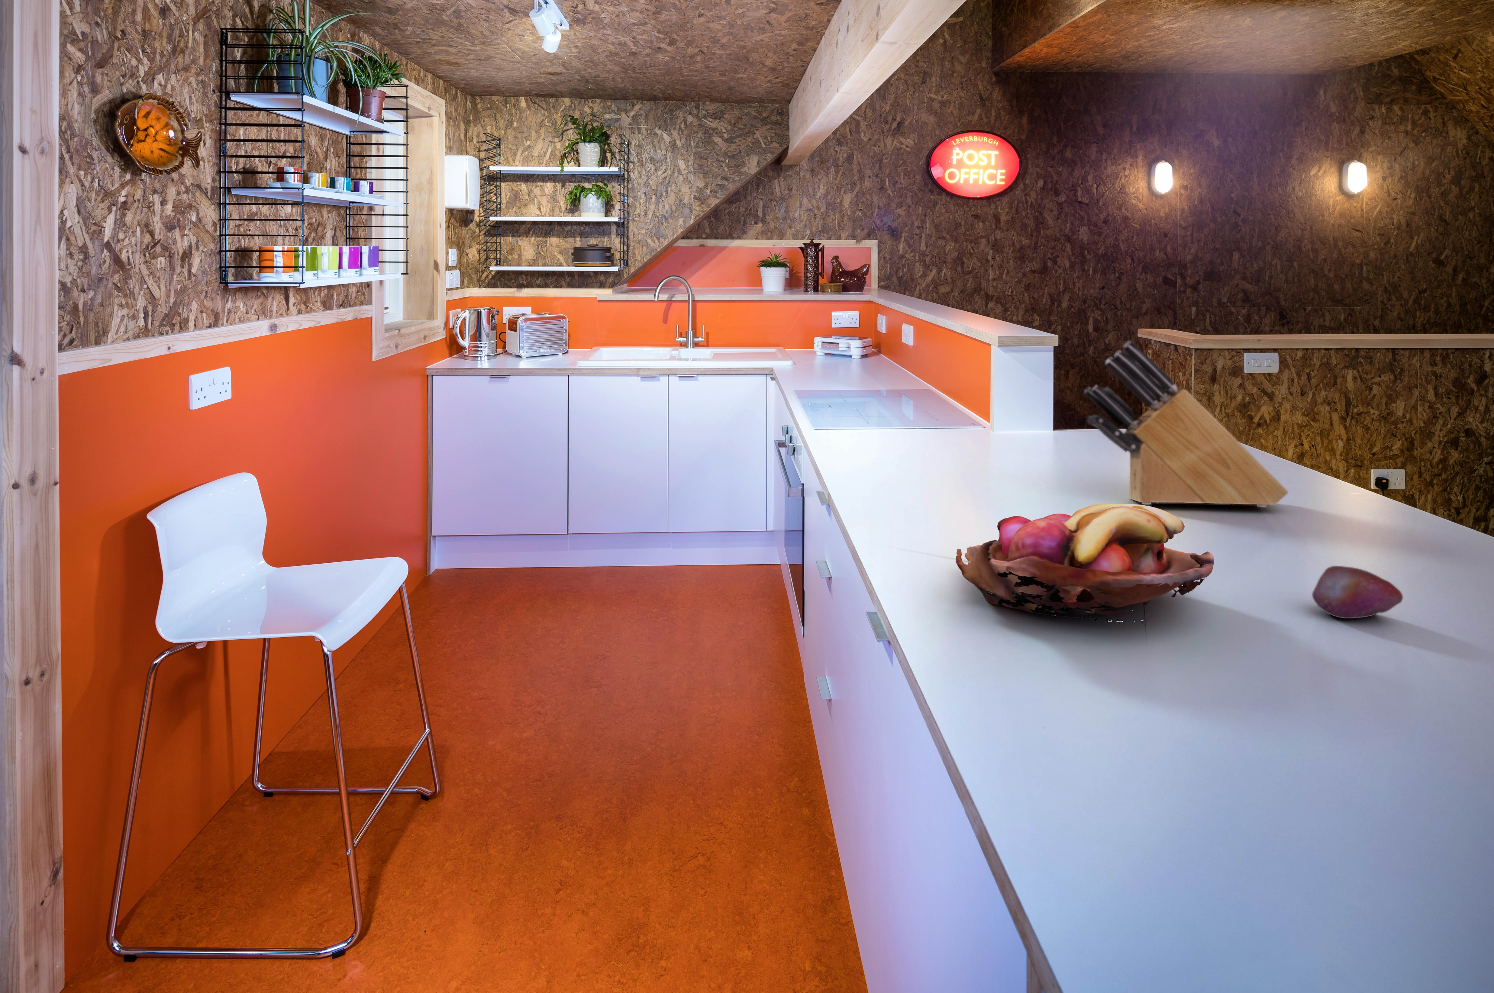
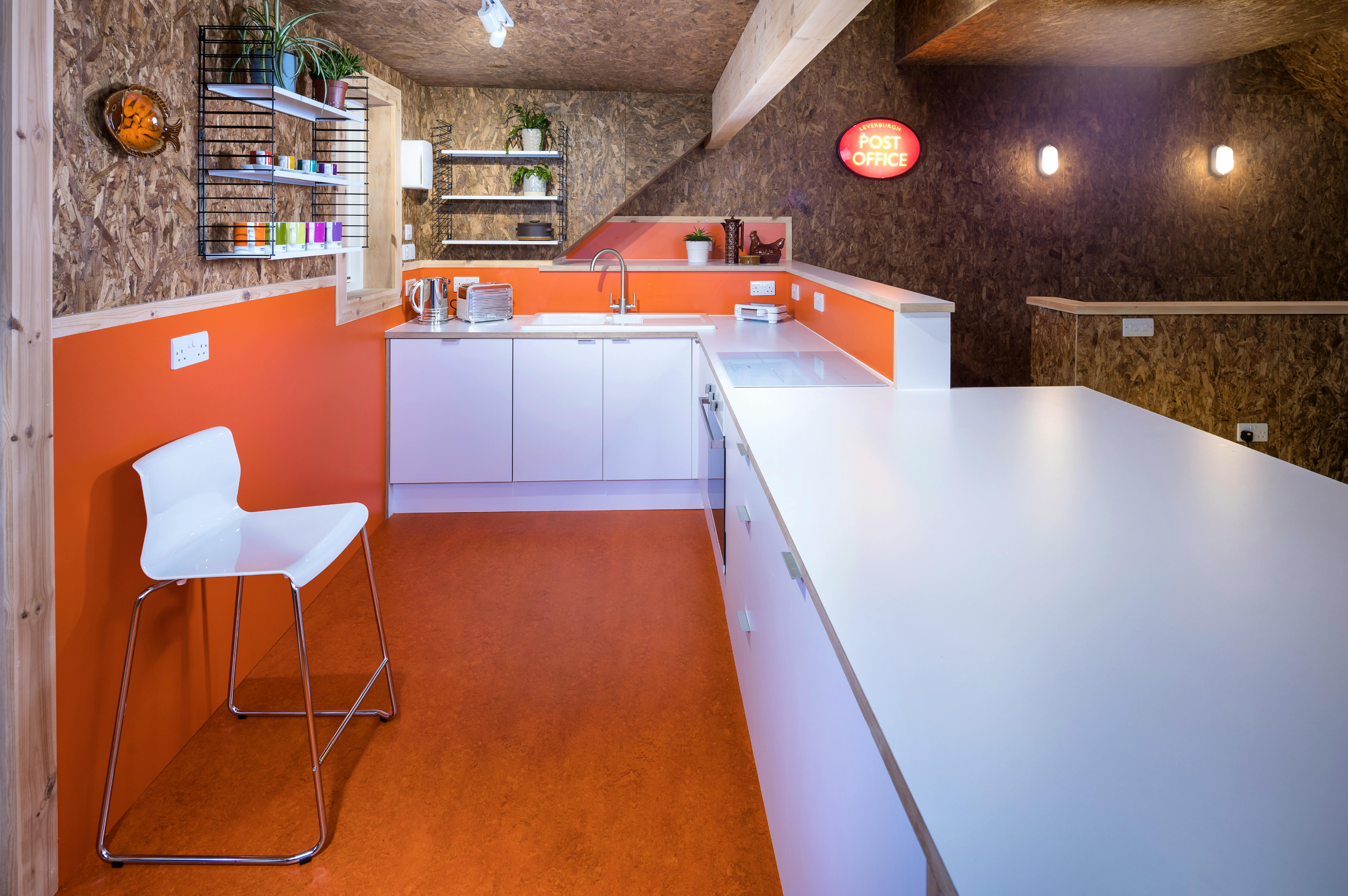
- fruit basket (1081, 555)
- knife block (1183, 423)
- apple (1357, 594)
